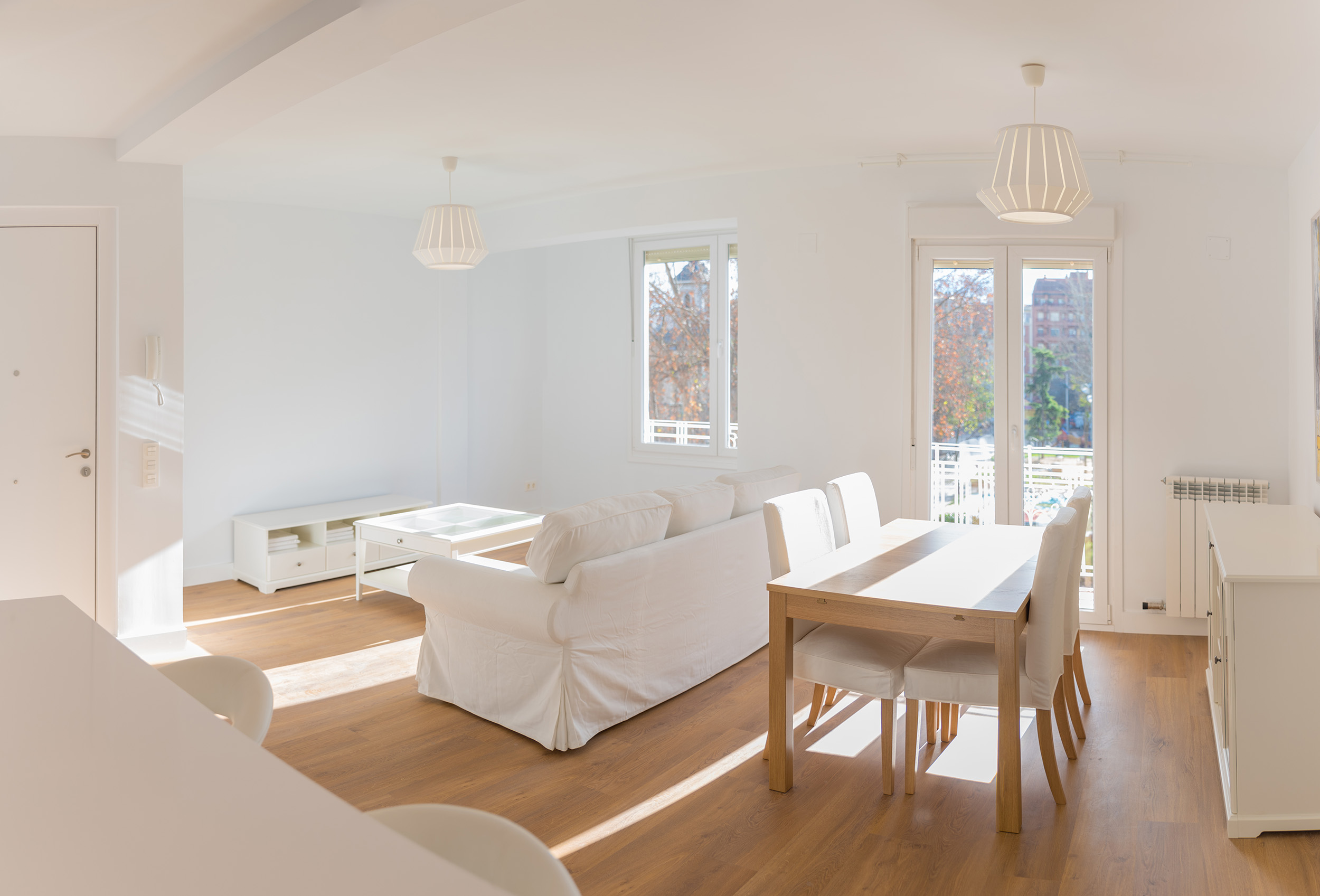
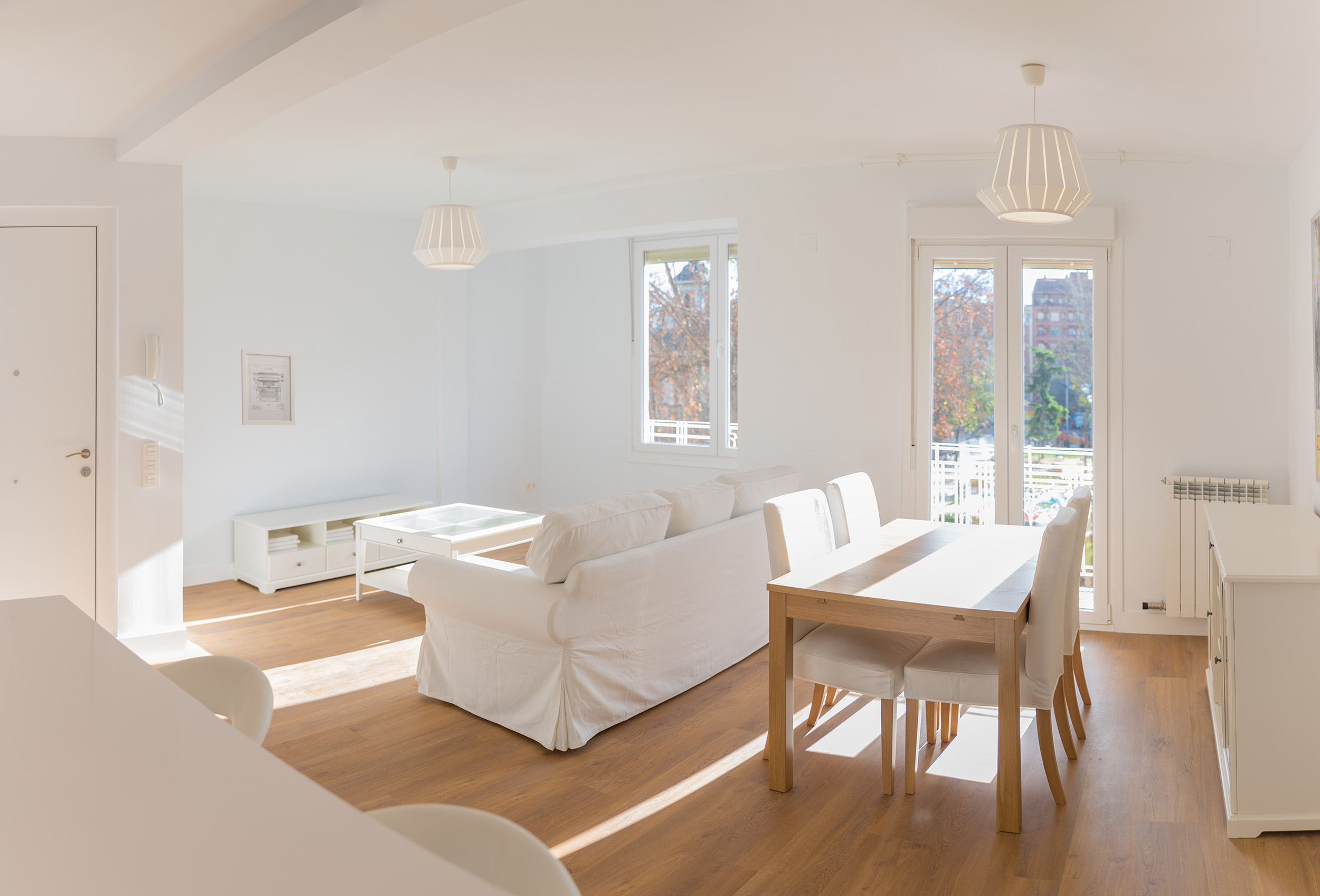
+ wall art (269, 388)
